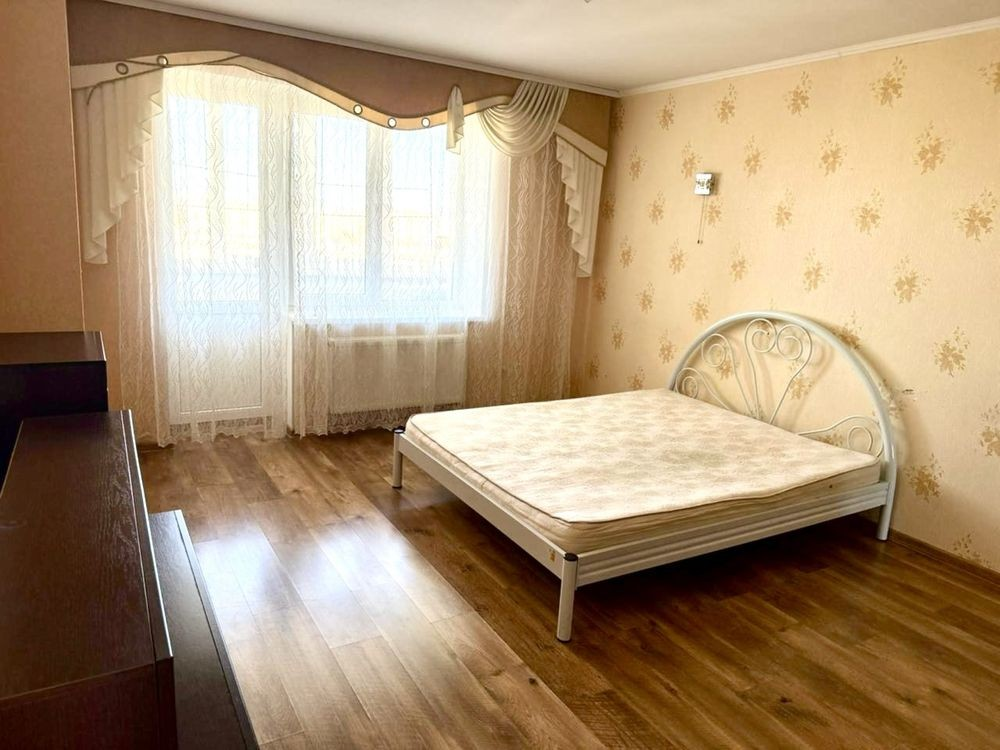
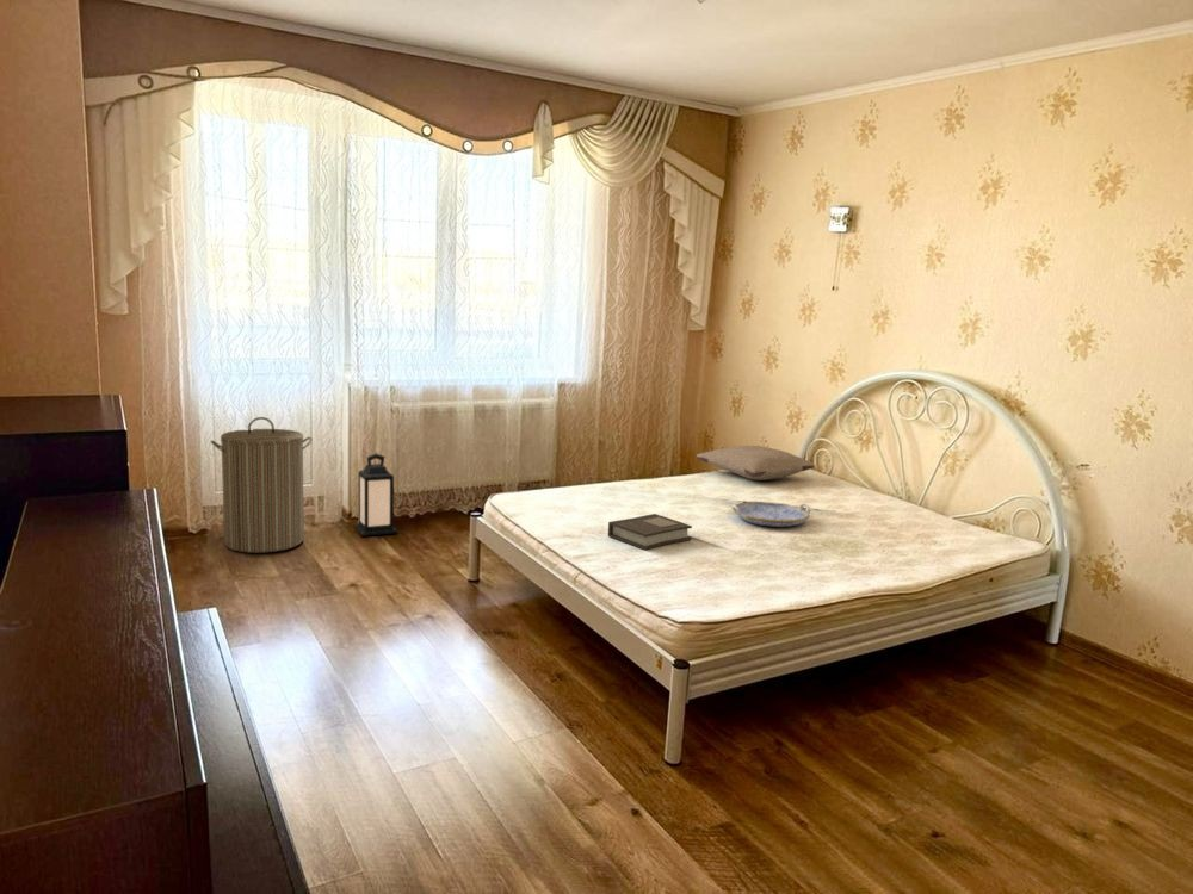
+ laundry hamper (264, 479)
+ serving tray (769, 511)
+ lantern (376, 491)
+ book (649, 530)
+ pillow (755, 461)
